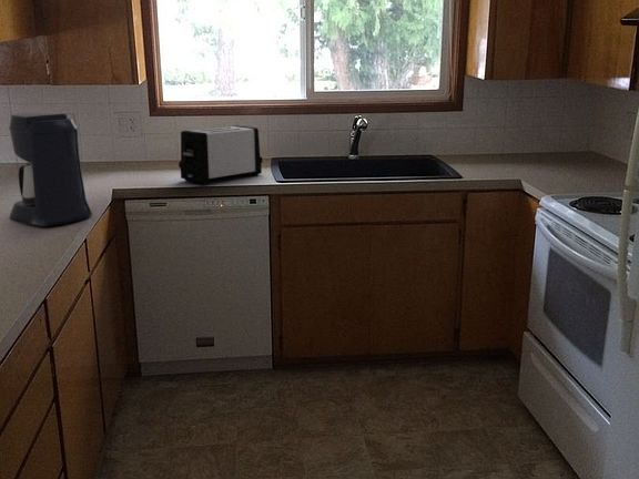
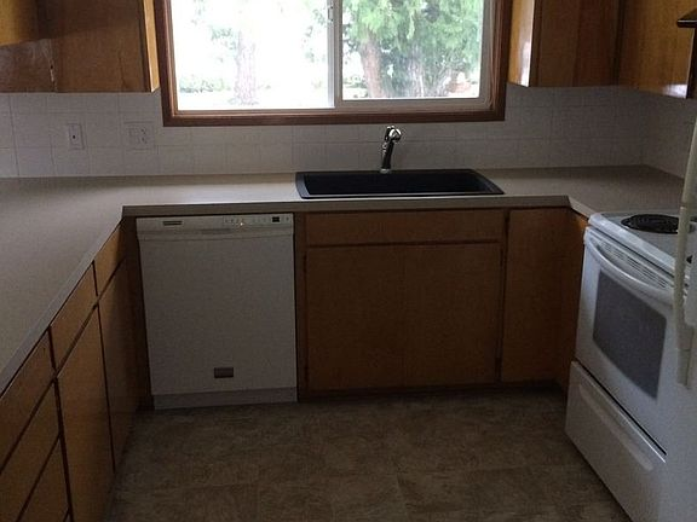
- toaster (220, 153)
- coffee maker (43, 166)
